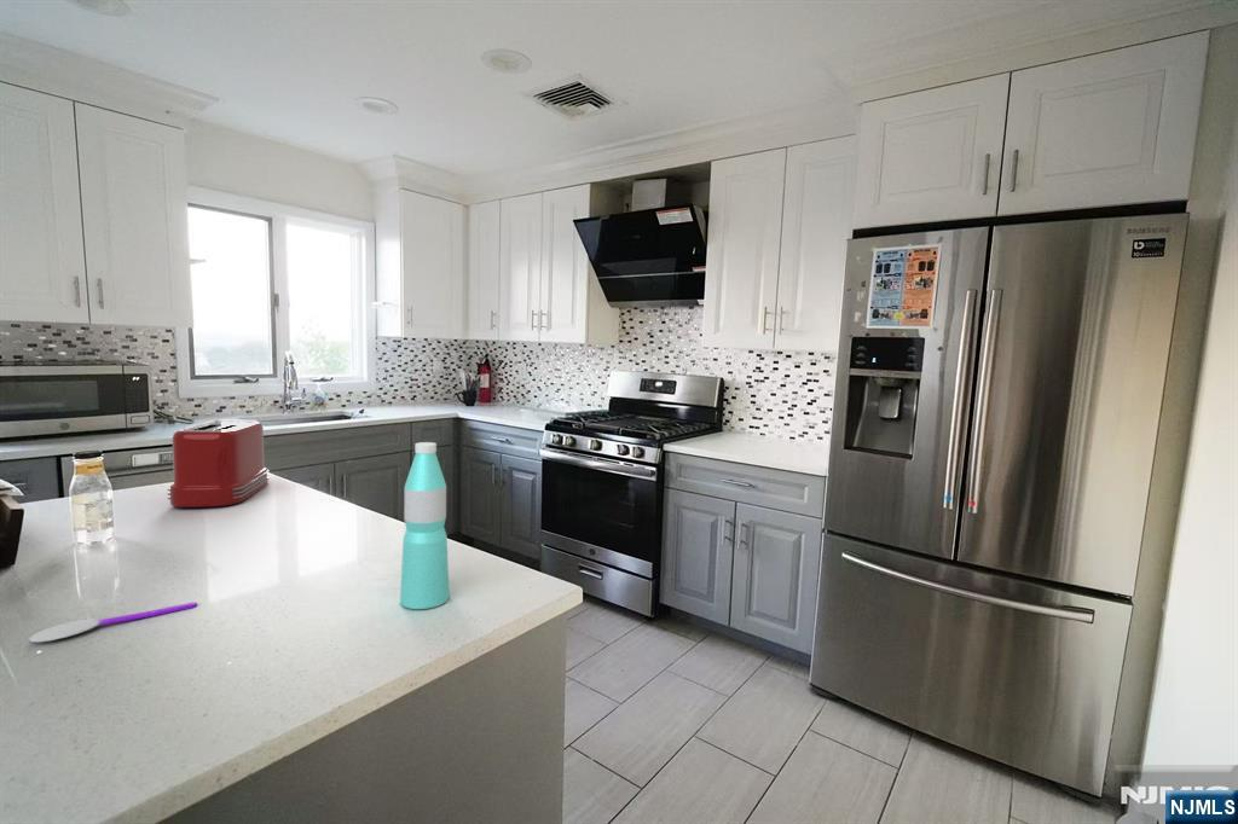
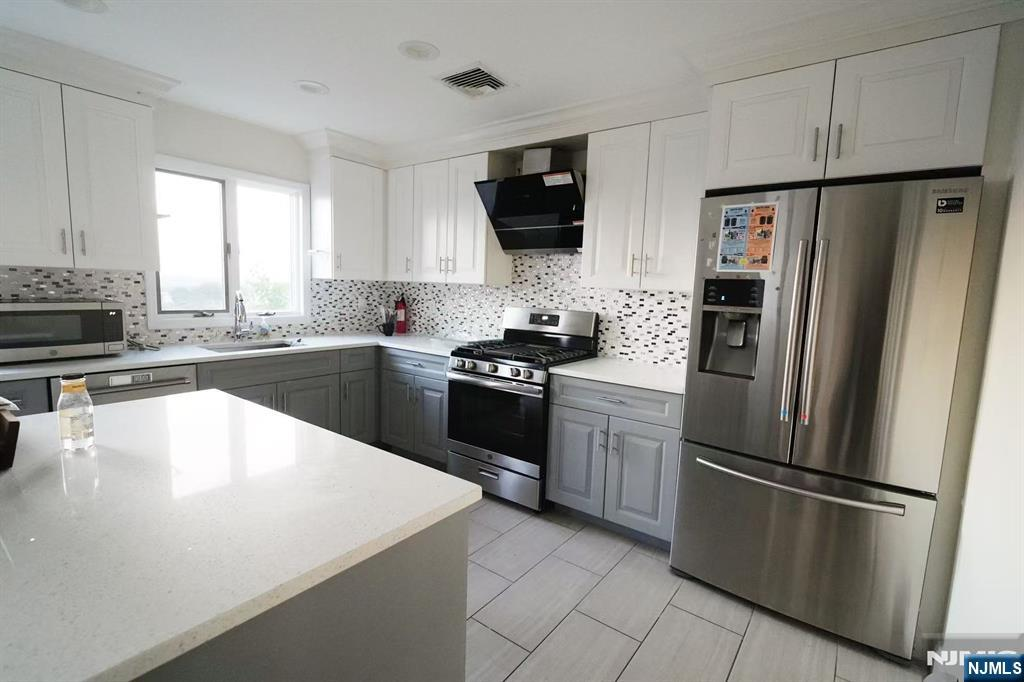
- spoon (118, 617)
- water bottle (424, 522)
- toaster (221, 459)
